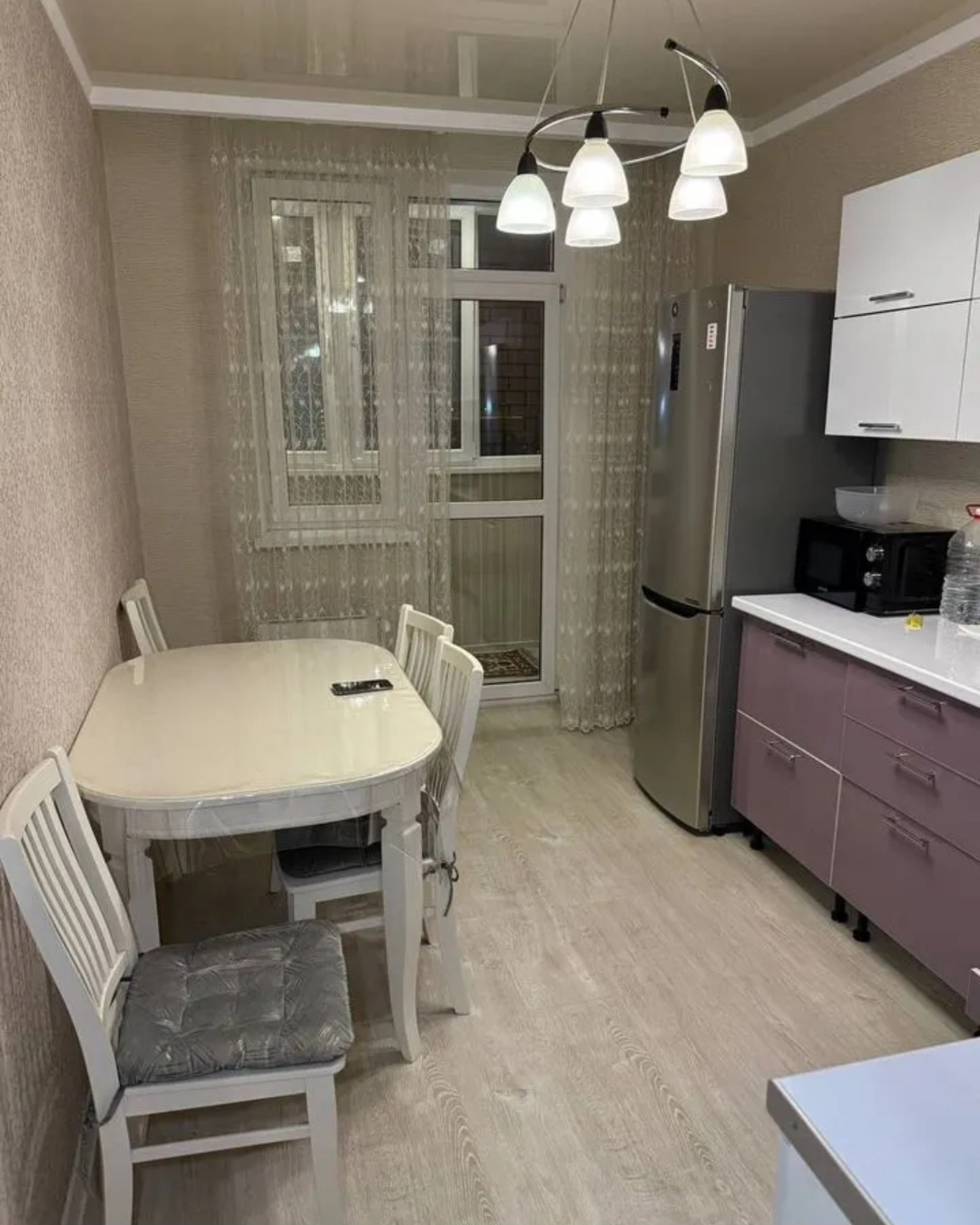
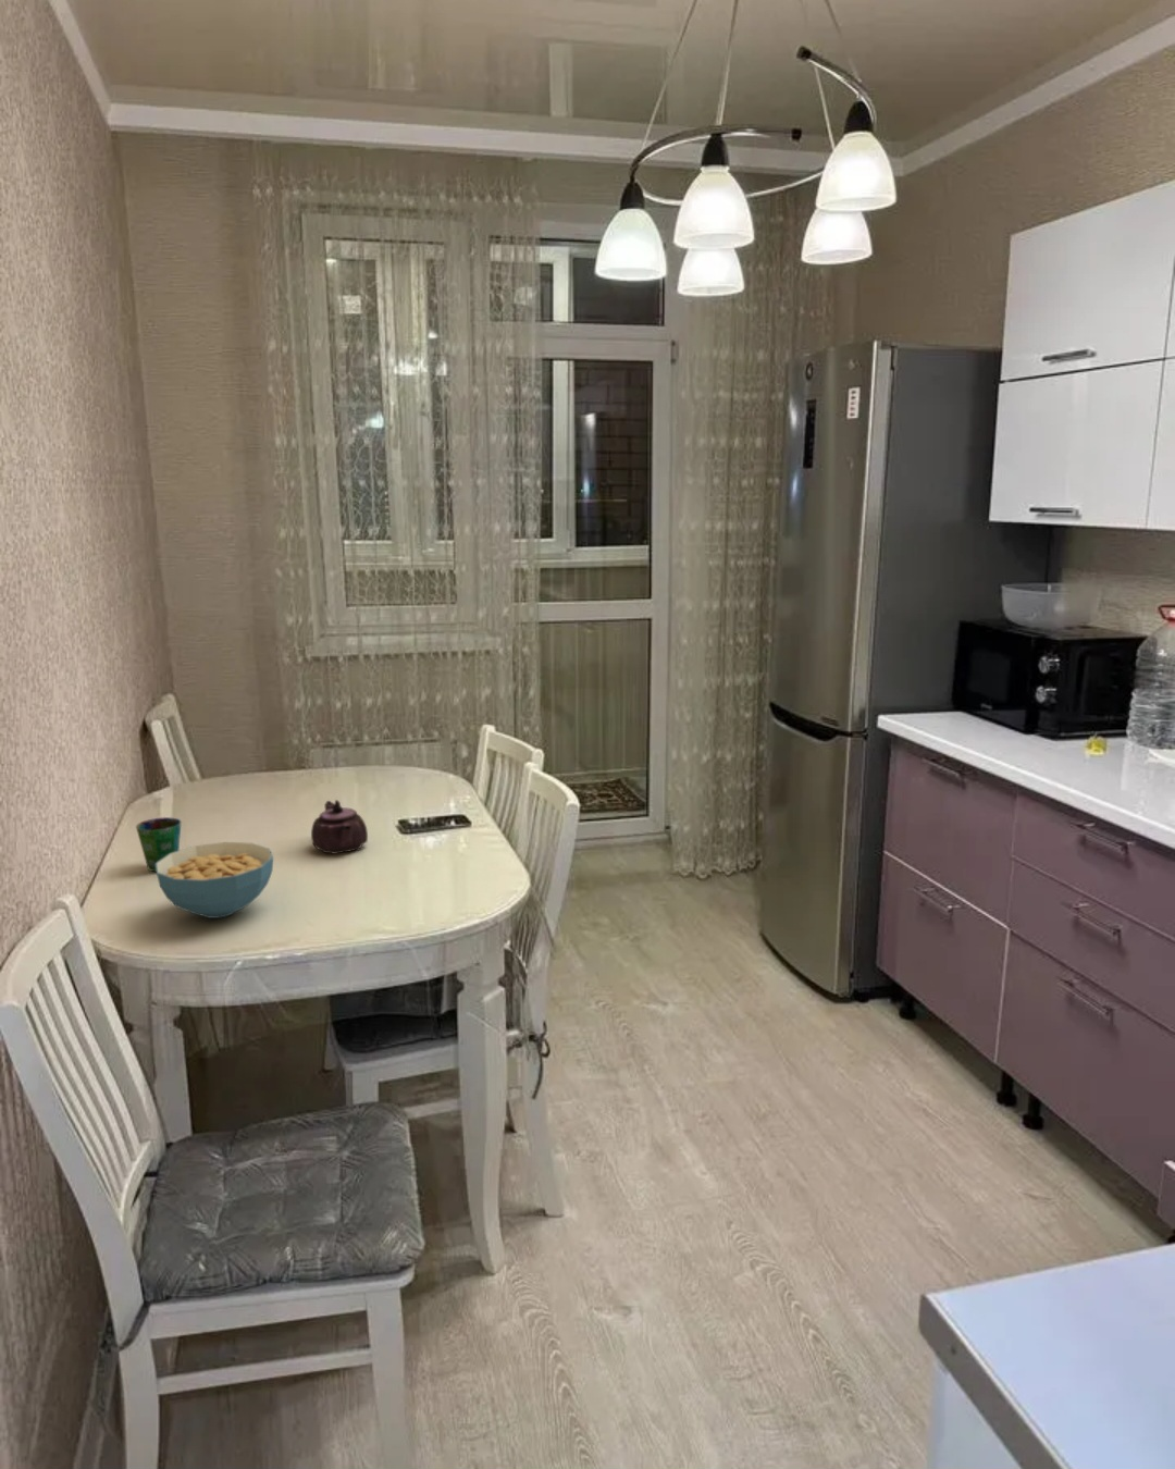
+ cup (157, 844)
+ cereal bowl (217, 886)
+ teapot (338, 823)
